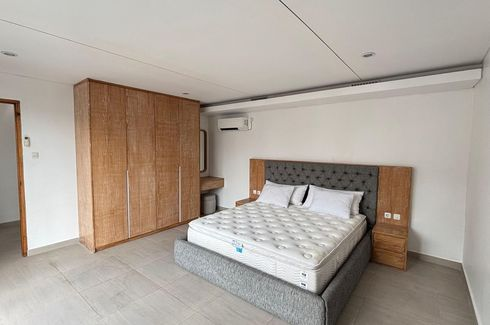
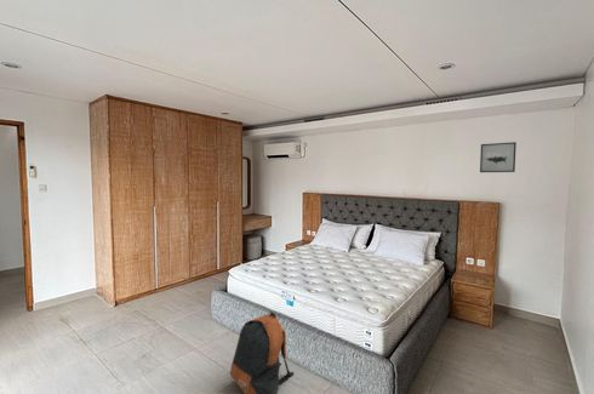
+ backpack (262, 349)
+ wall art (497, 158)
